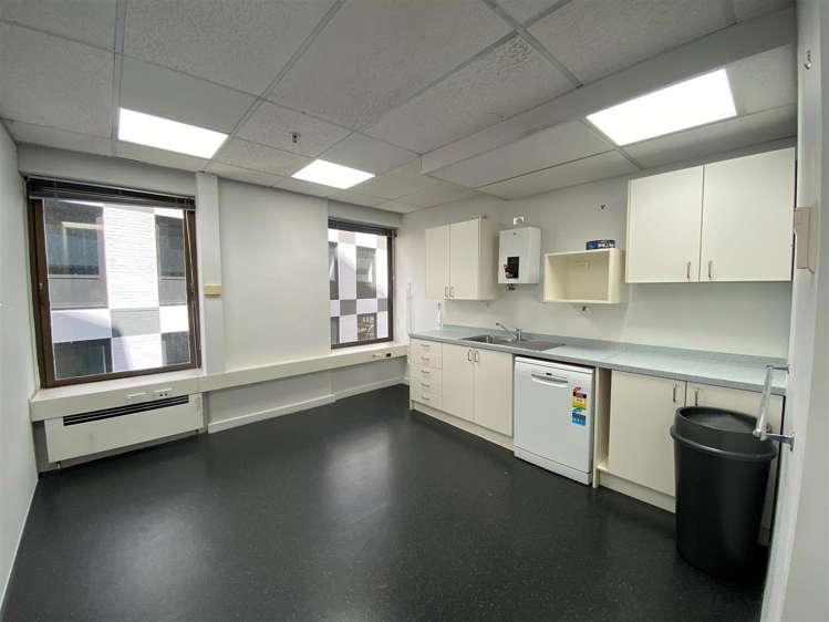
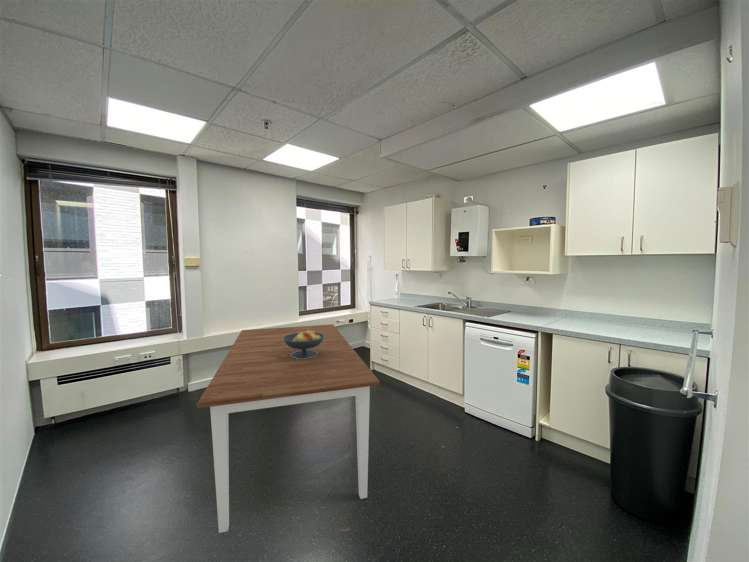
+ dining table (292, 393)
+ fruit bowl (304, 342)
